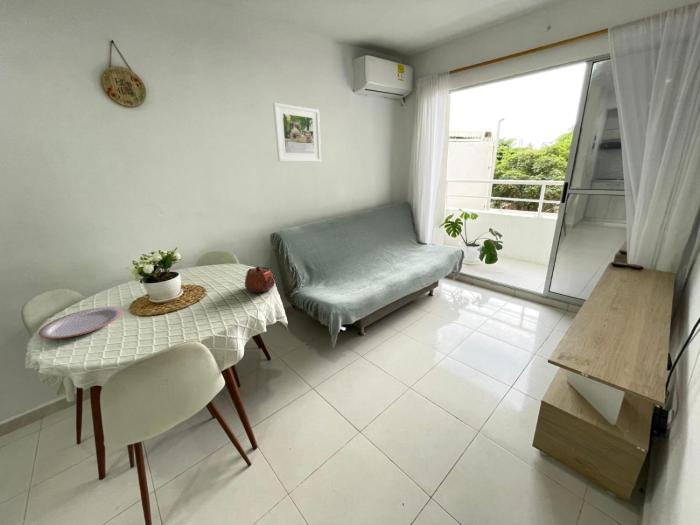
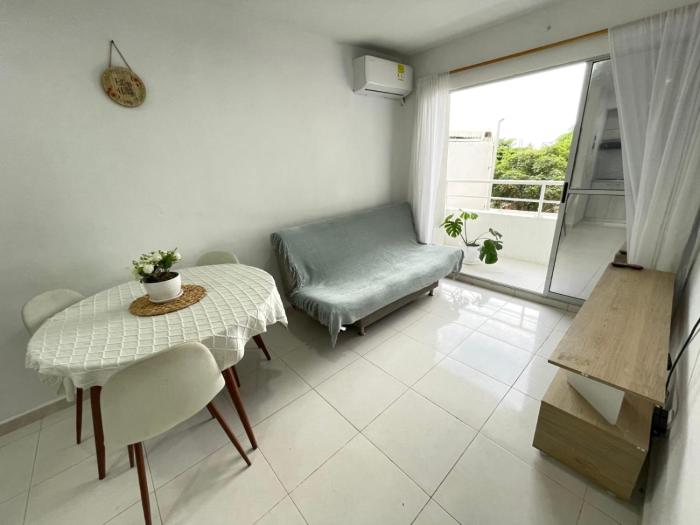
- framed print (299, 134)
- plate (83, 323)
- teapot (260, 278)
